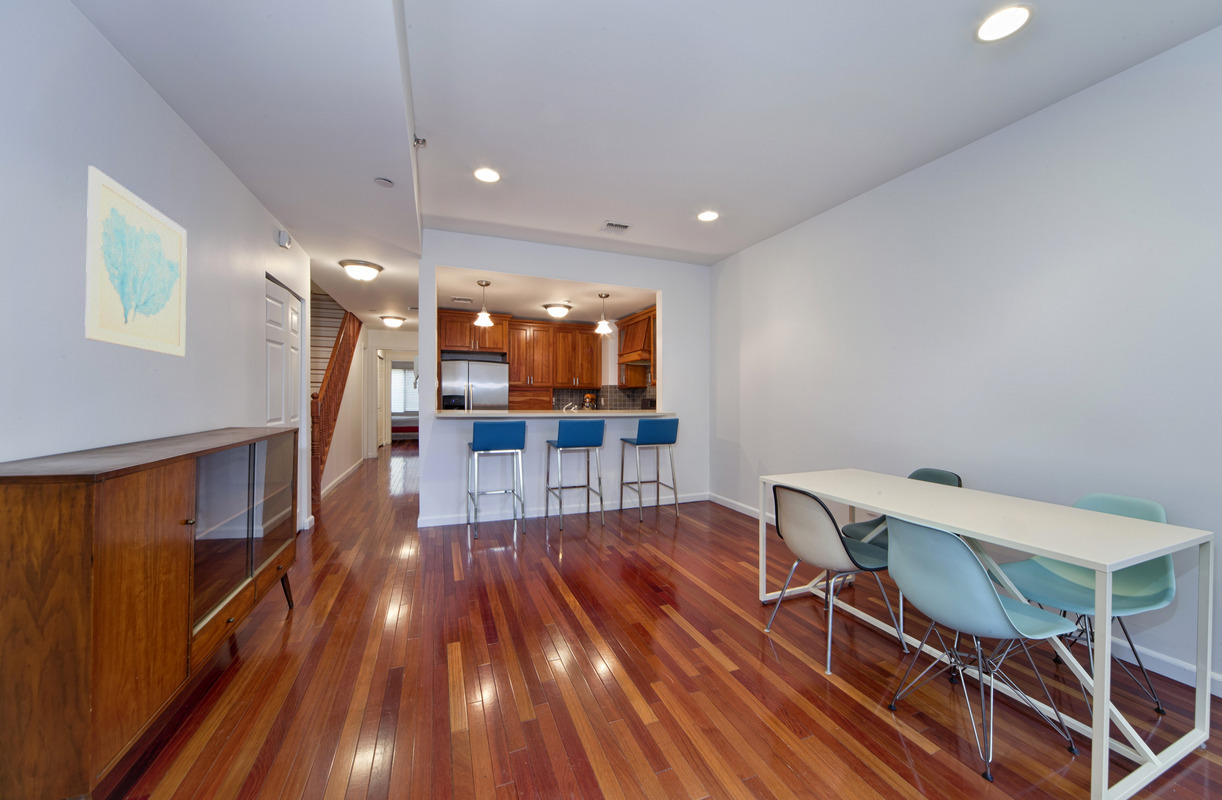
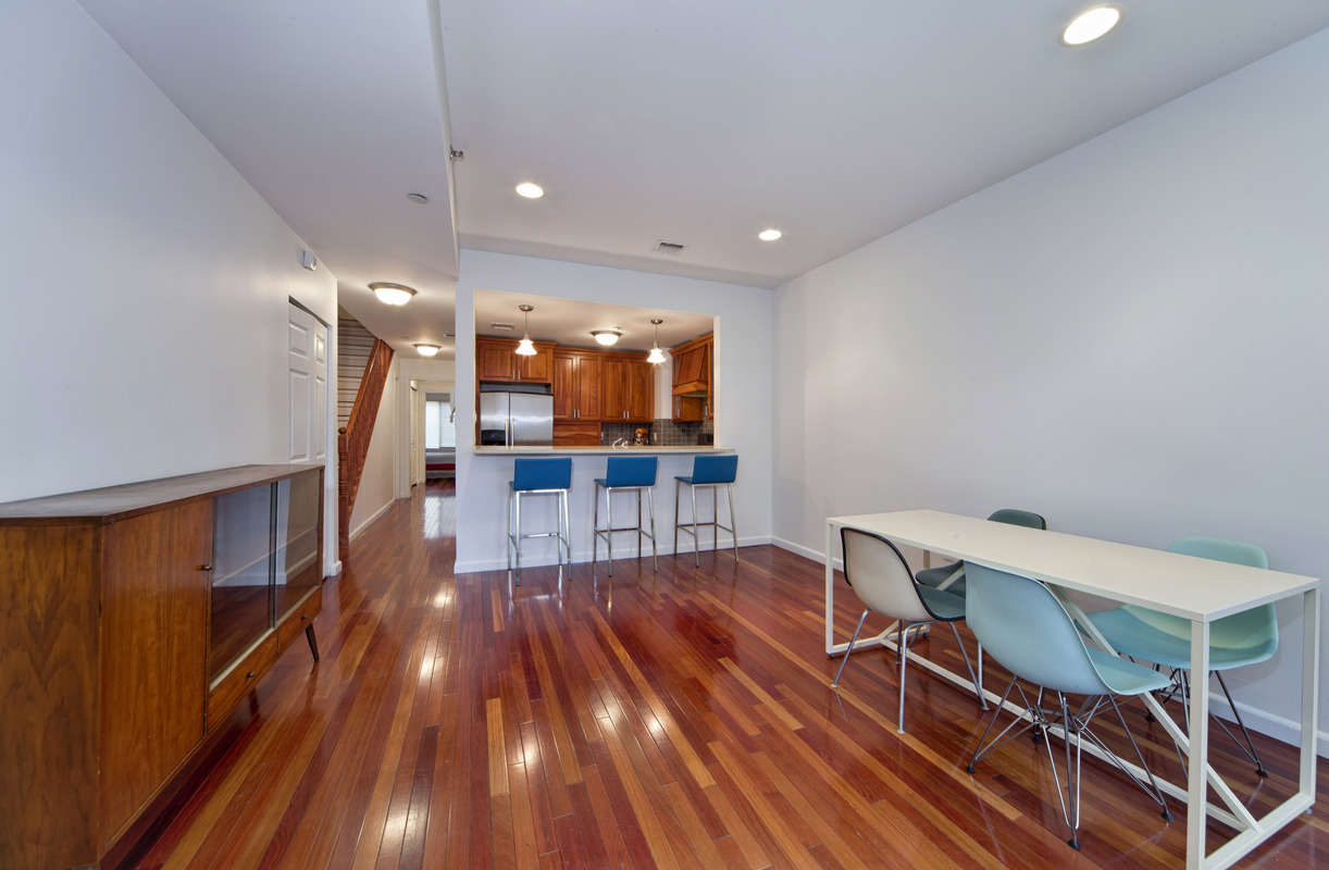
- wall art (143, 275)
